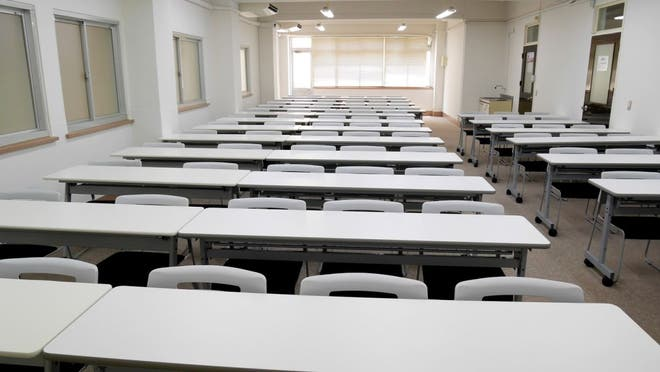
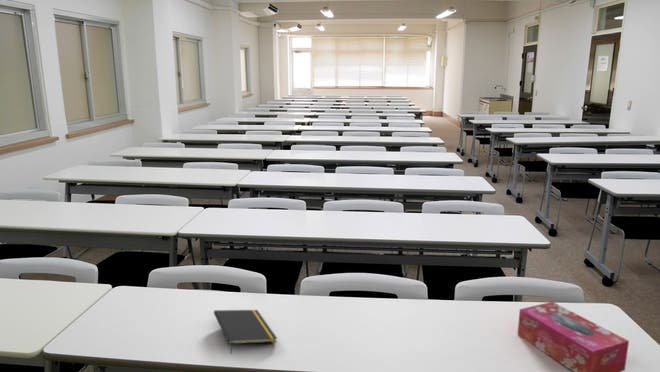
+ tissue box (569, 337)
+ notepad (244, 325)
